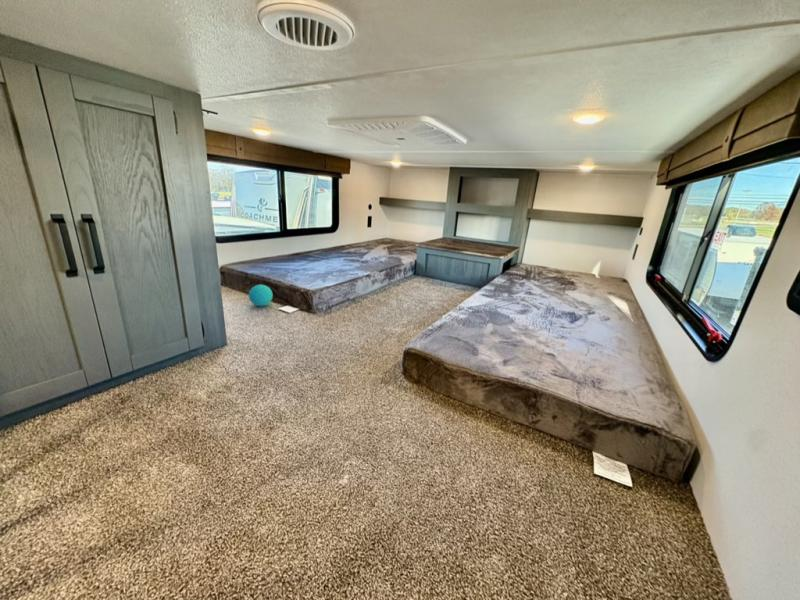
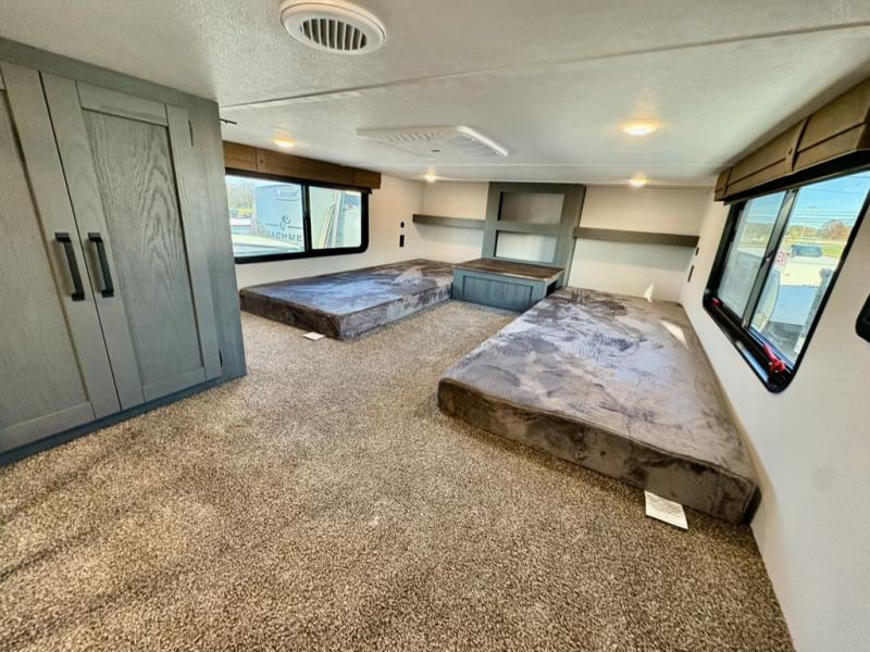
- ball (260, 295)
